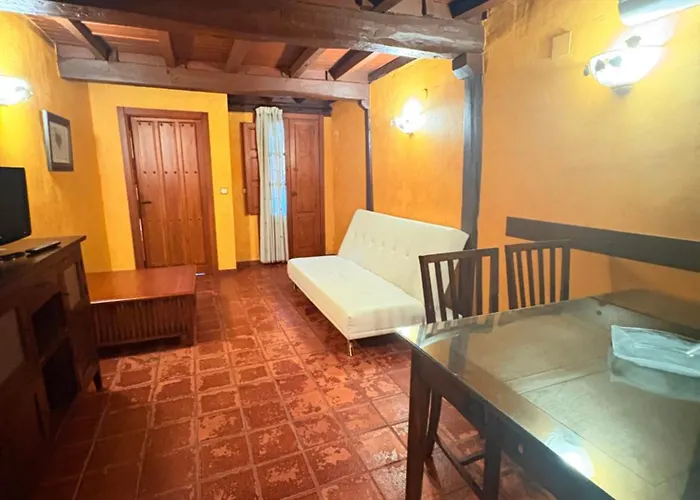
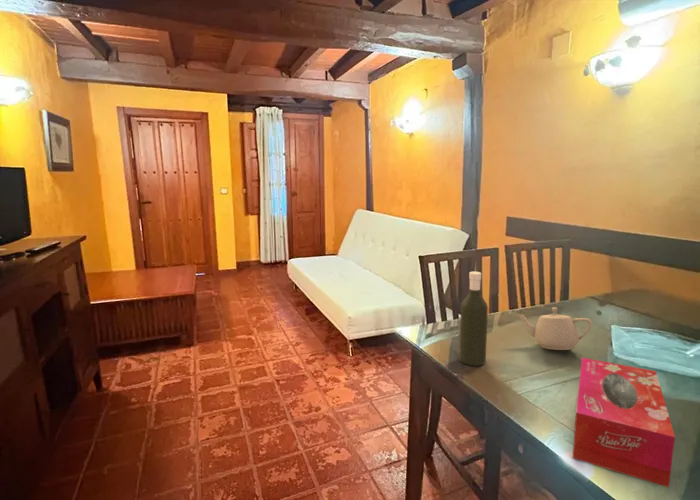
+ tissue box (617, 410)
+ bottle (473, 317)
+ teapot (551, 328)
